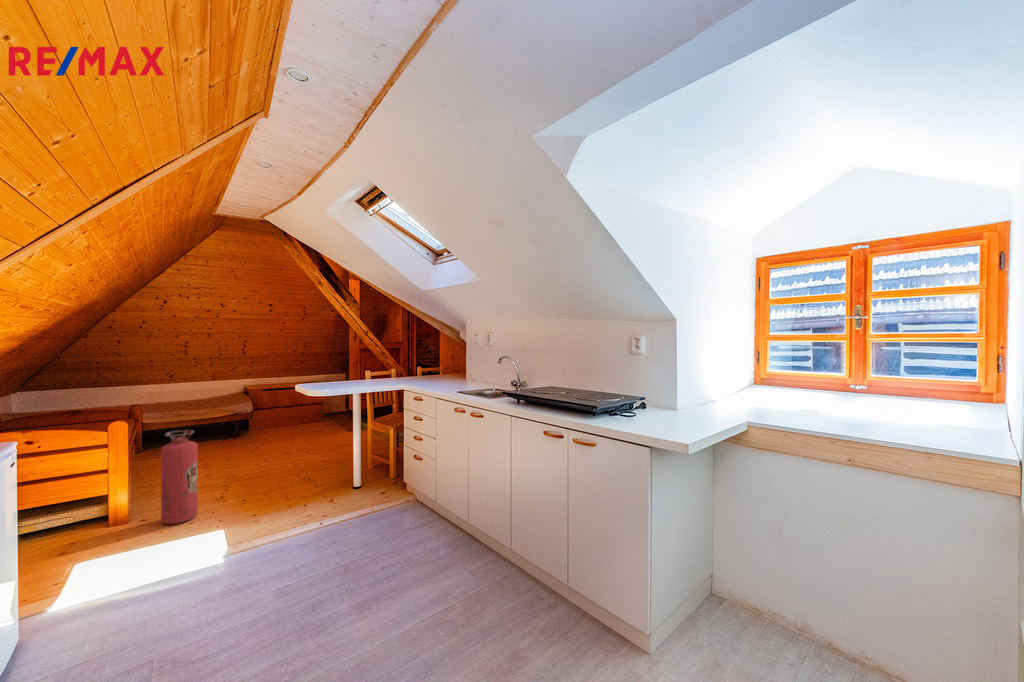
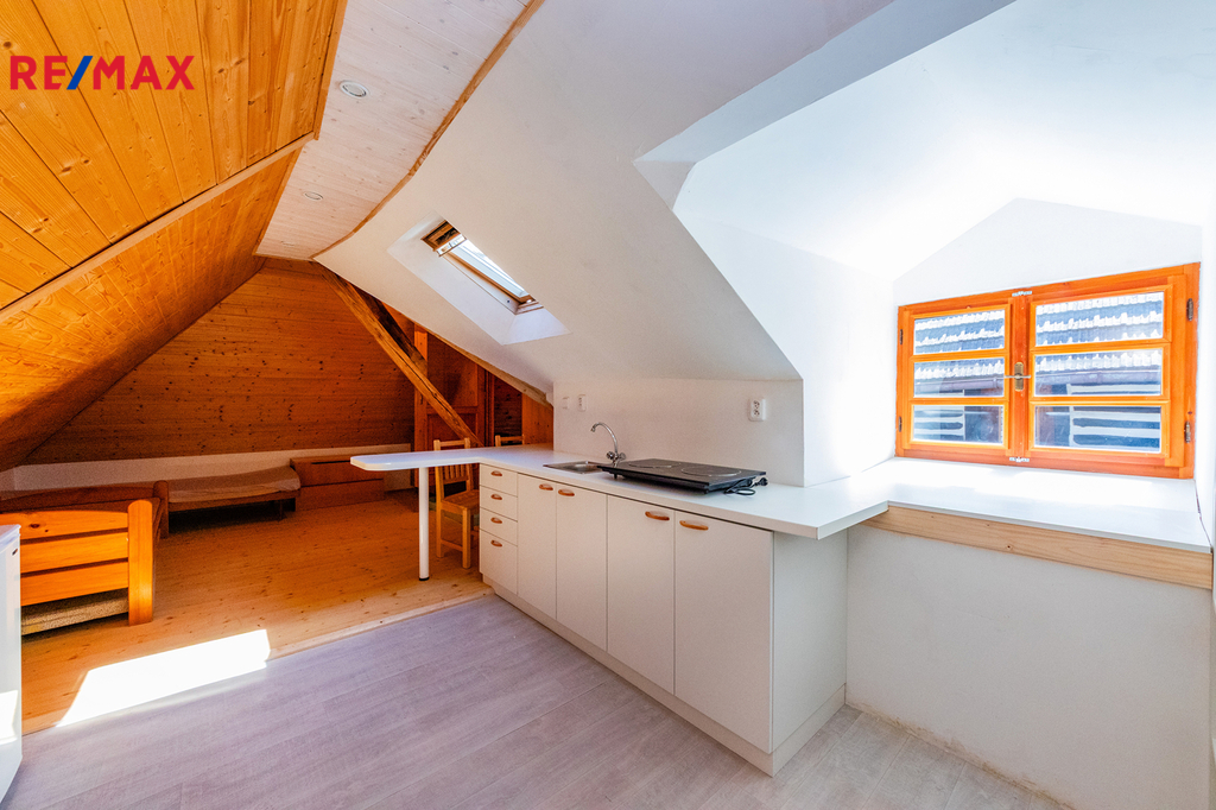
- fire extinguisher (179, 475)
